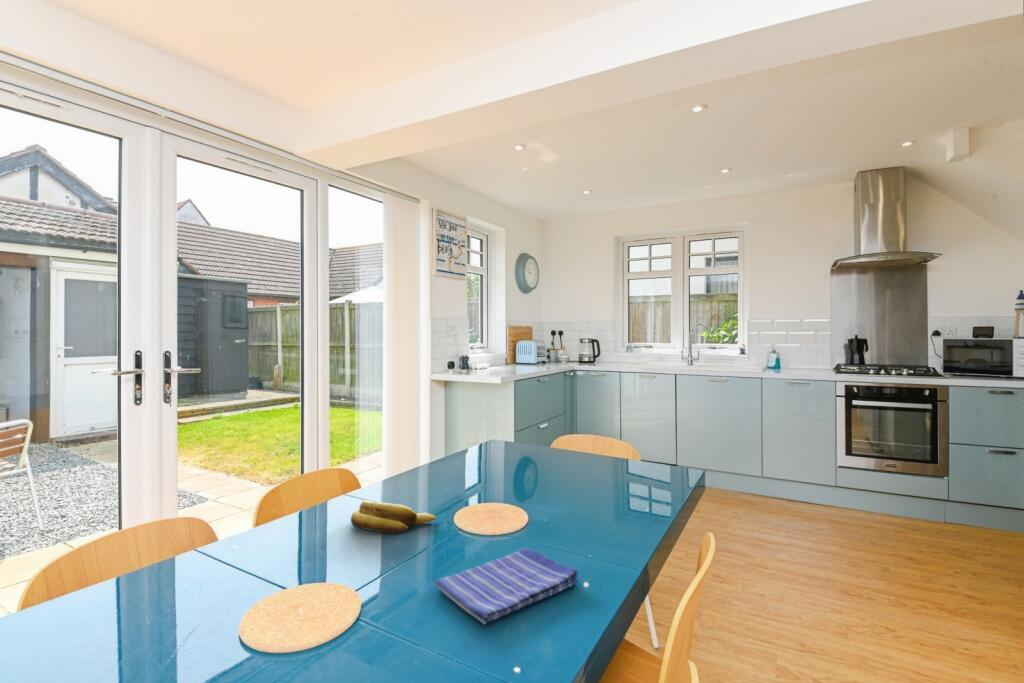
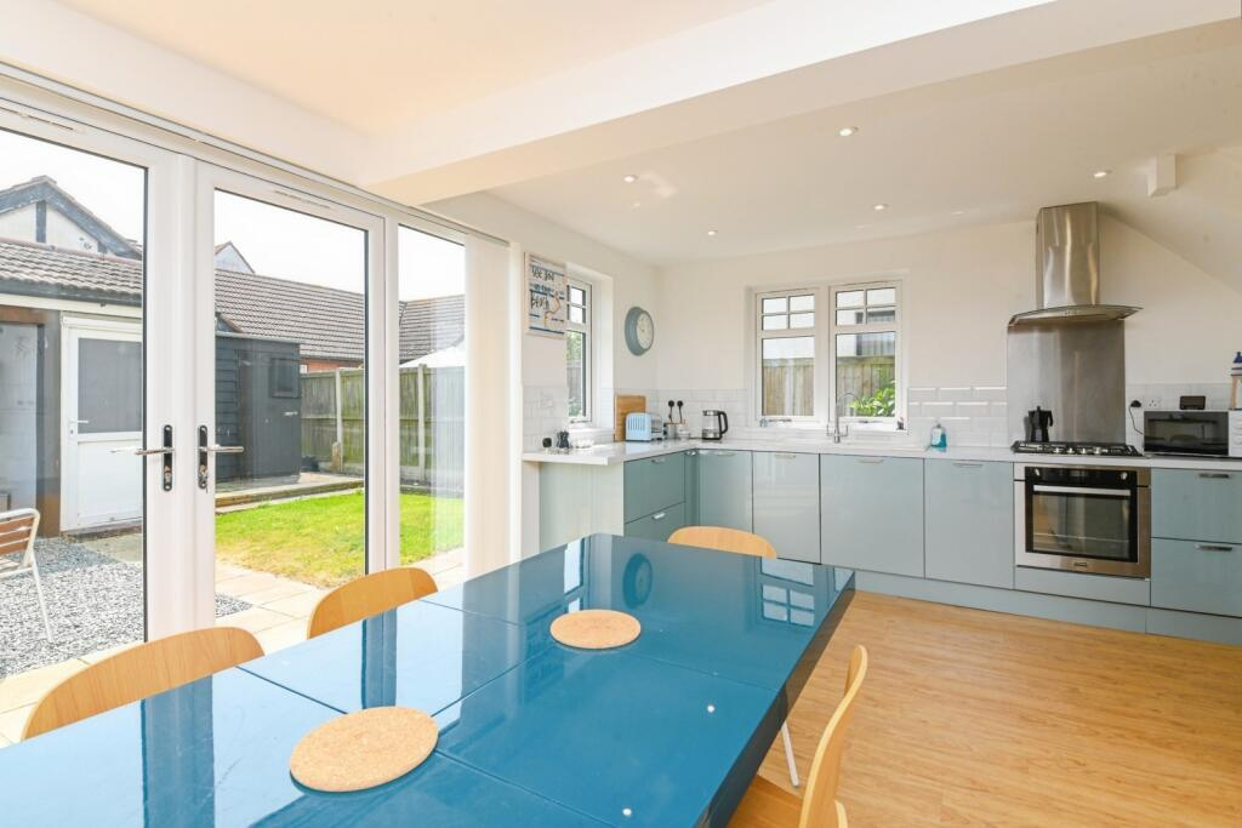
- dish towel (508, 578)
- banana (391, 509)
